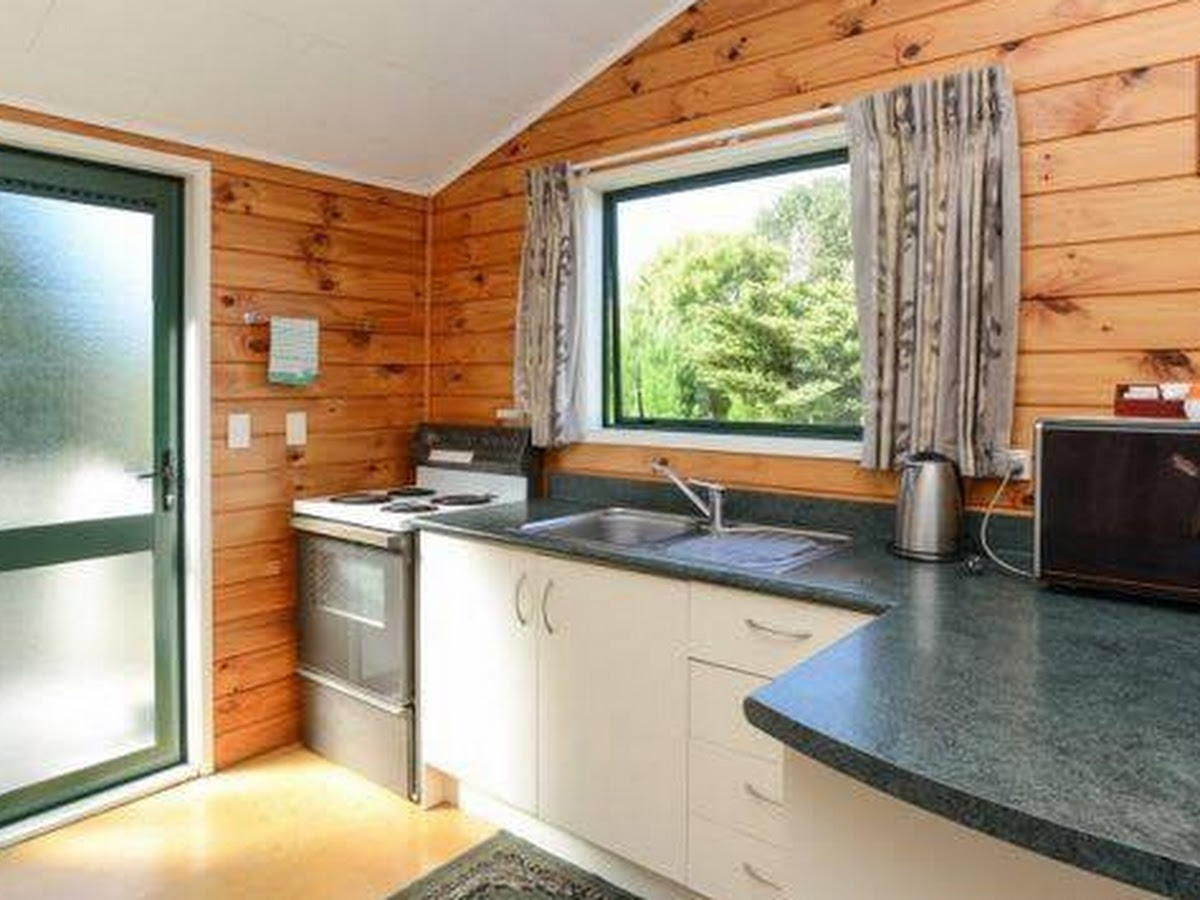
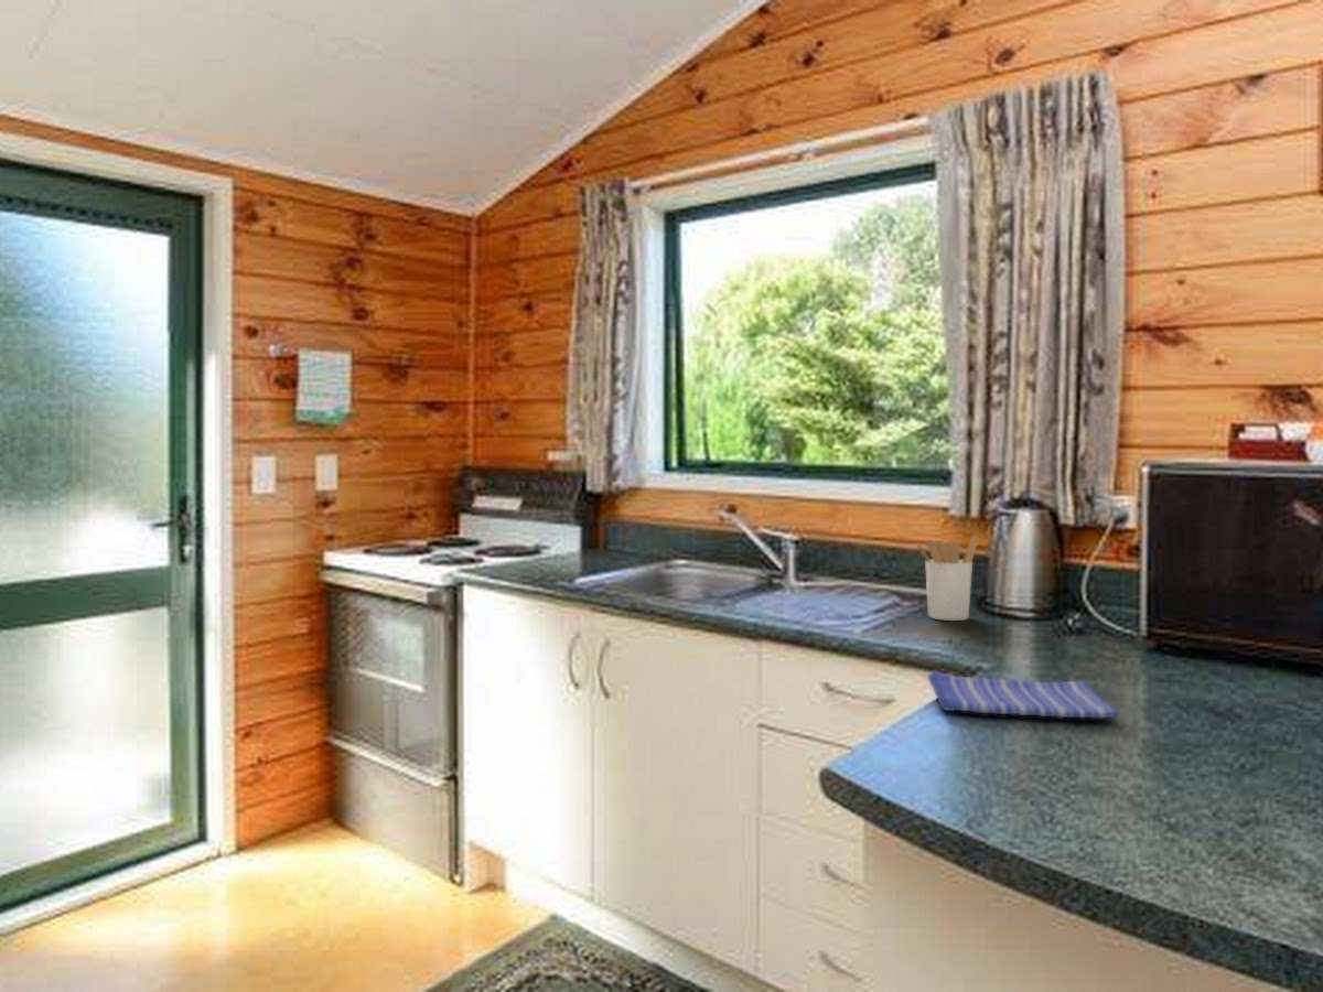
+ utensil holder (946, 576)
+ dish towel (1015, 693)
